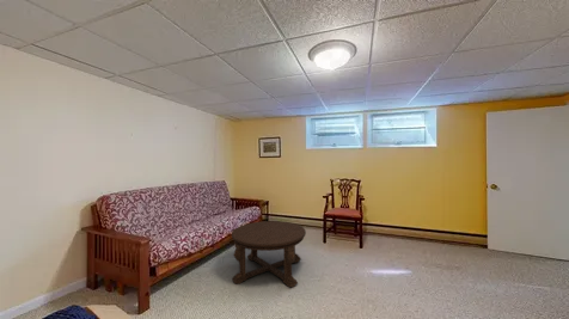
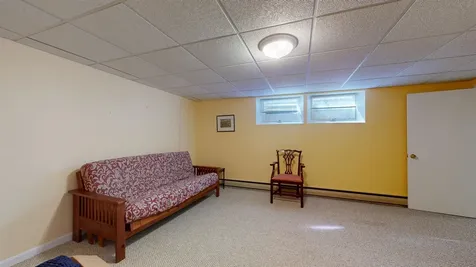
- coffee table (269, 250)
